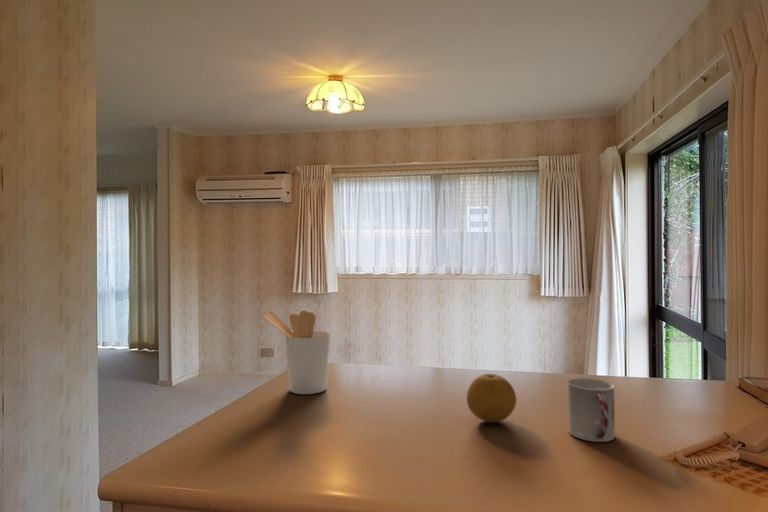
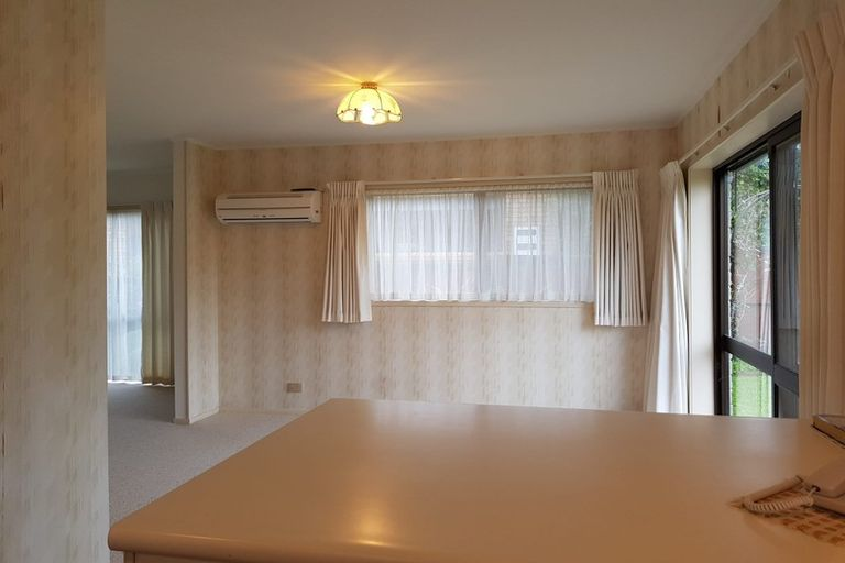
- cup (594, 411)
- fruit (491, 398)
- utensil holder (296, 348)
